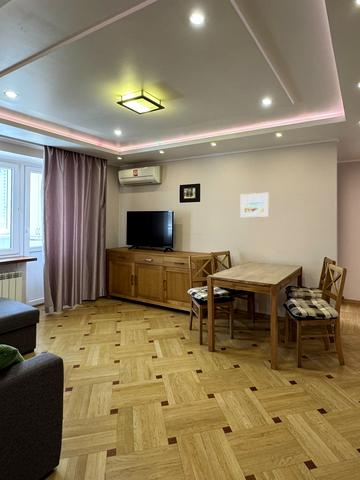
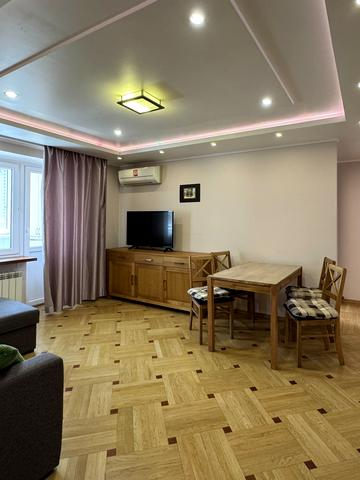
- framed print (254, 205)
